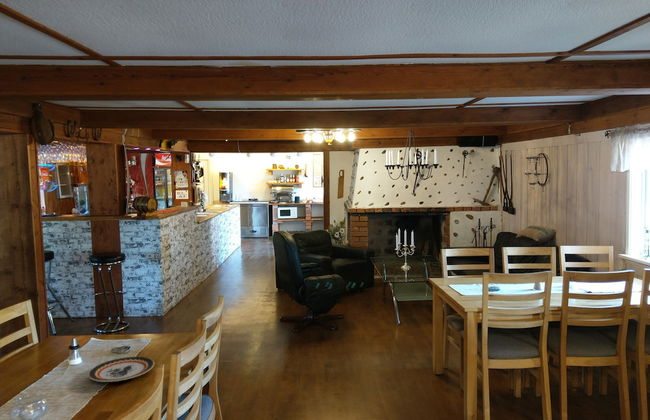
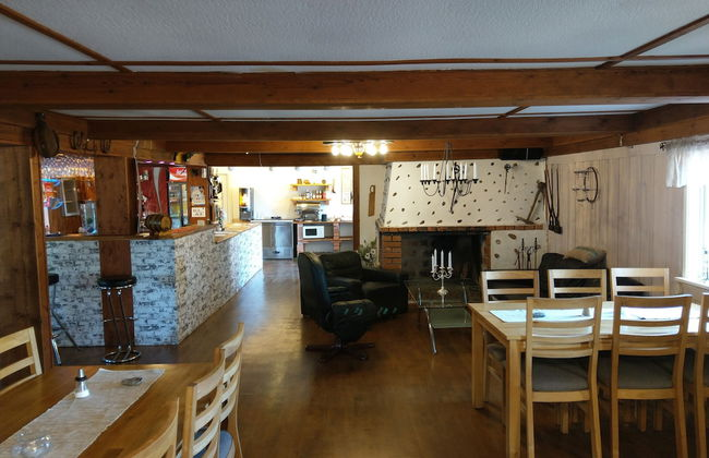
- plate (122, 370)
